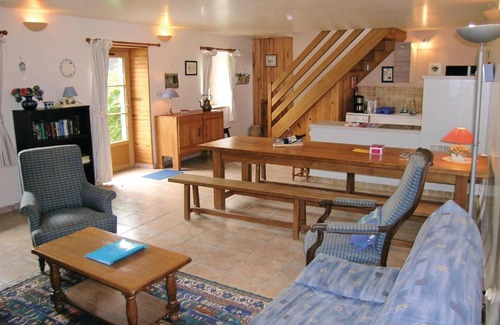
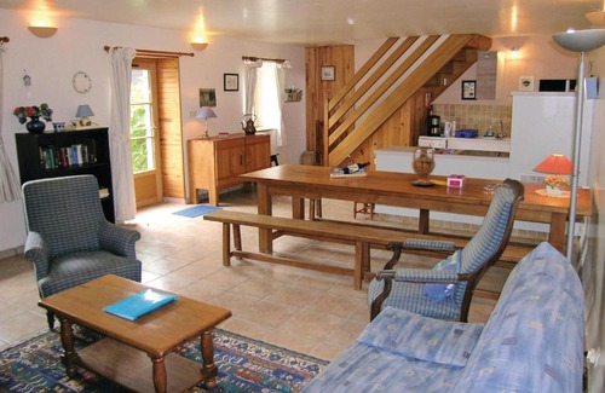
+ vase (422, 164)
